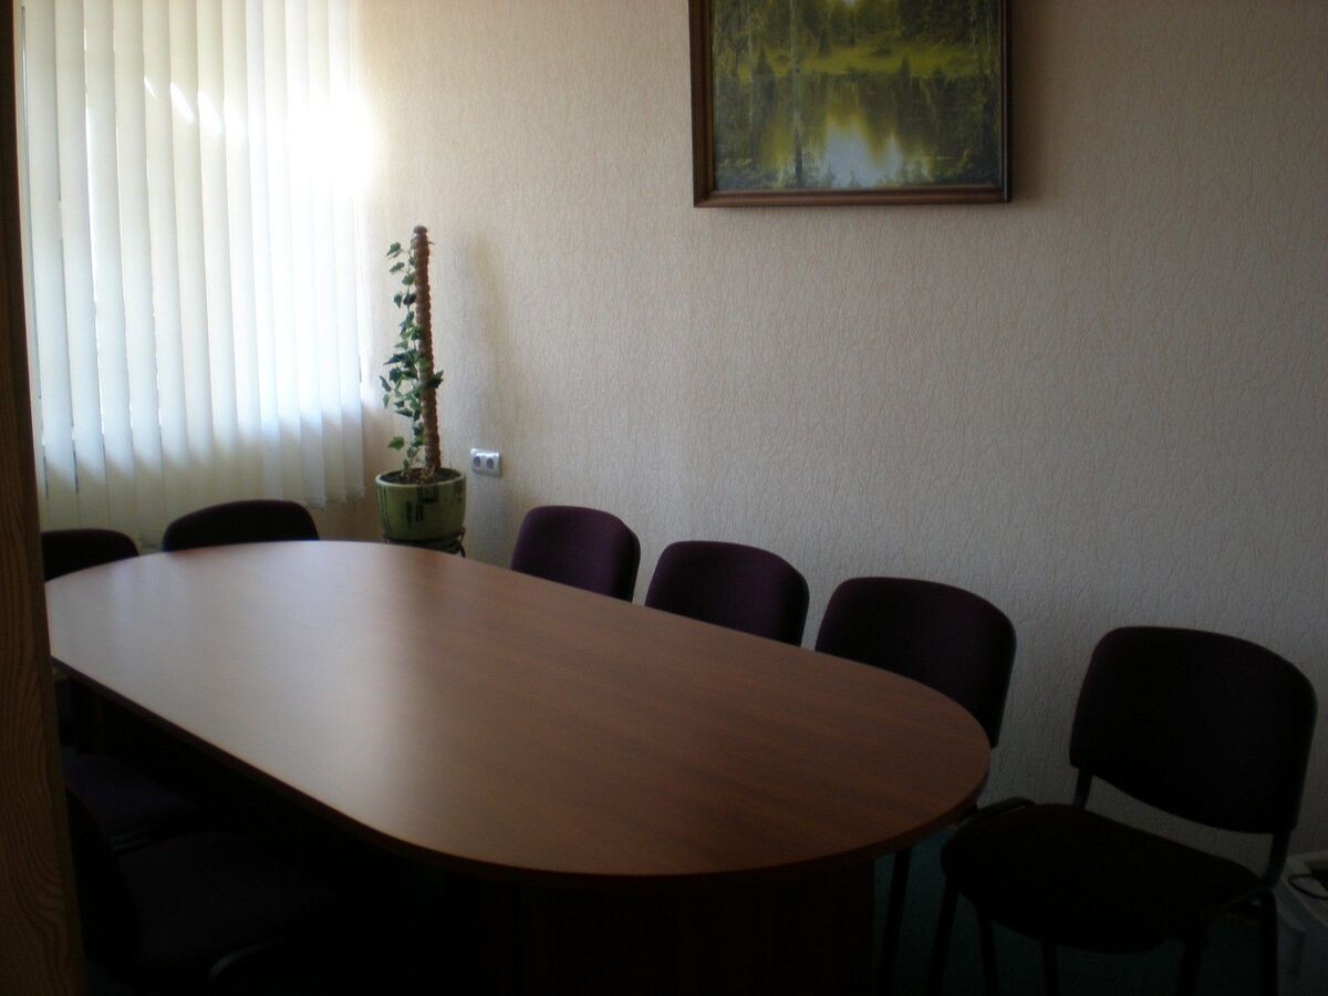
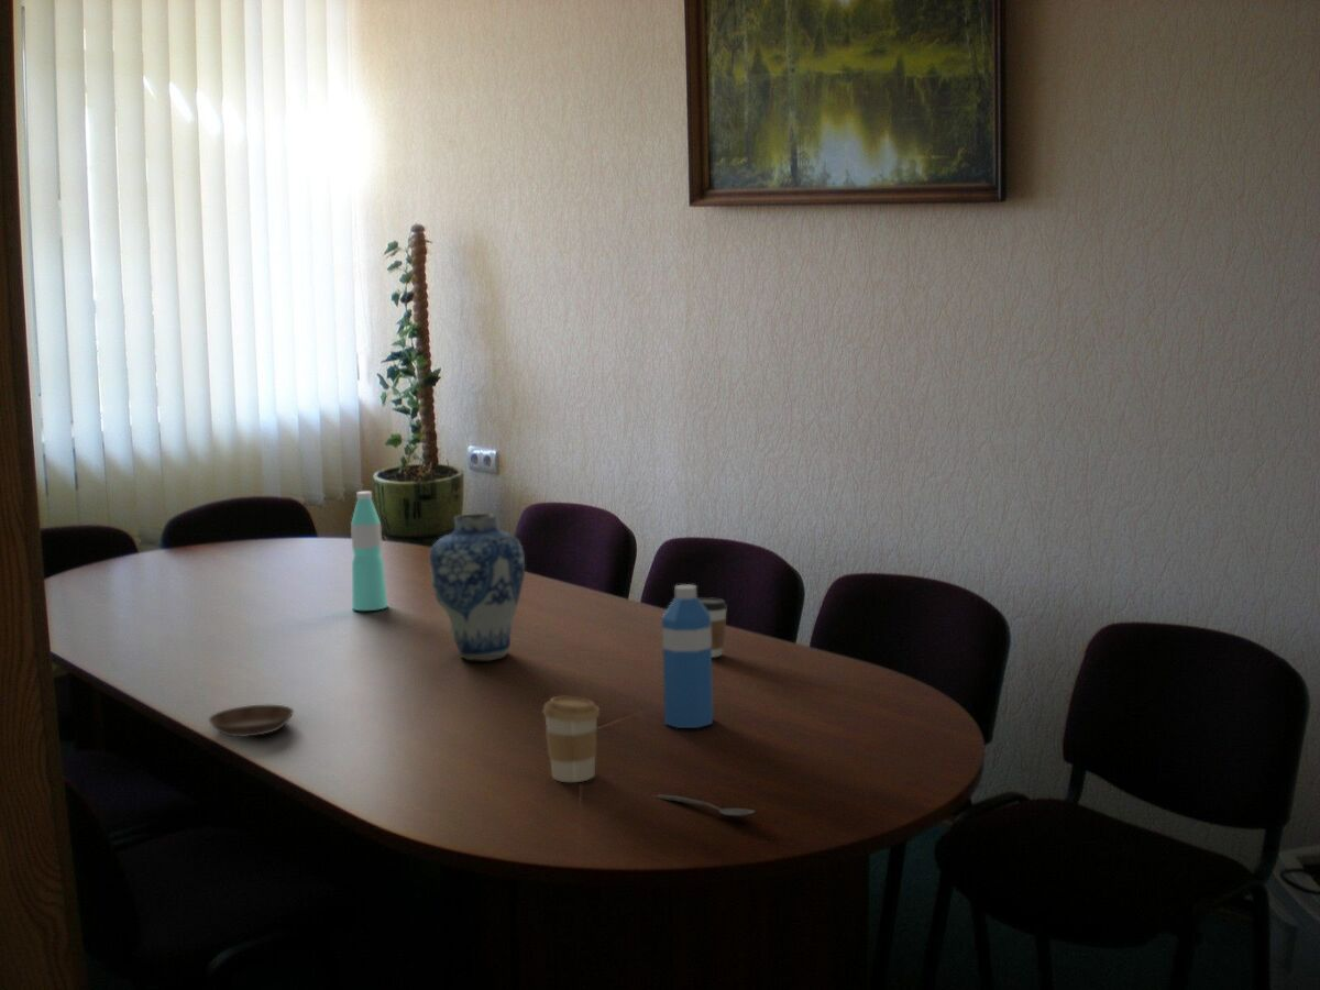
+ saucer (252, 722)
+ vase (477, 586)
+ spoon (700, 803)
+ water bottle (366, 550)
+ coffee cup (711, 627)
+ water bottle (686, 653)
+ coffee cup (572, 737)
